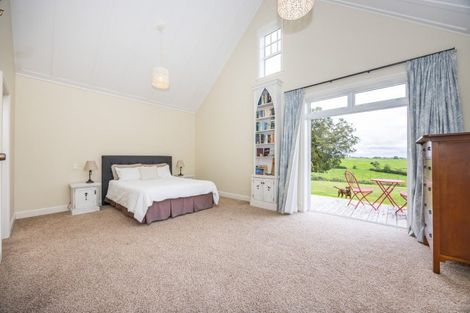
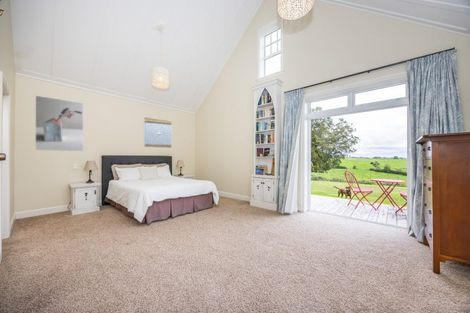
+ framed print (60, 125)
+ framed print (158, 133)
